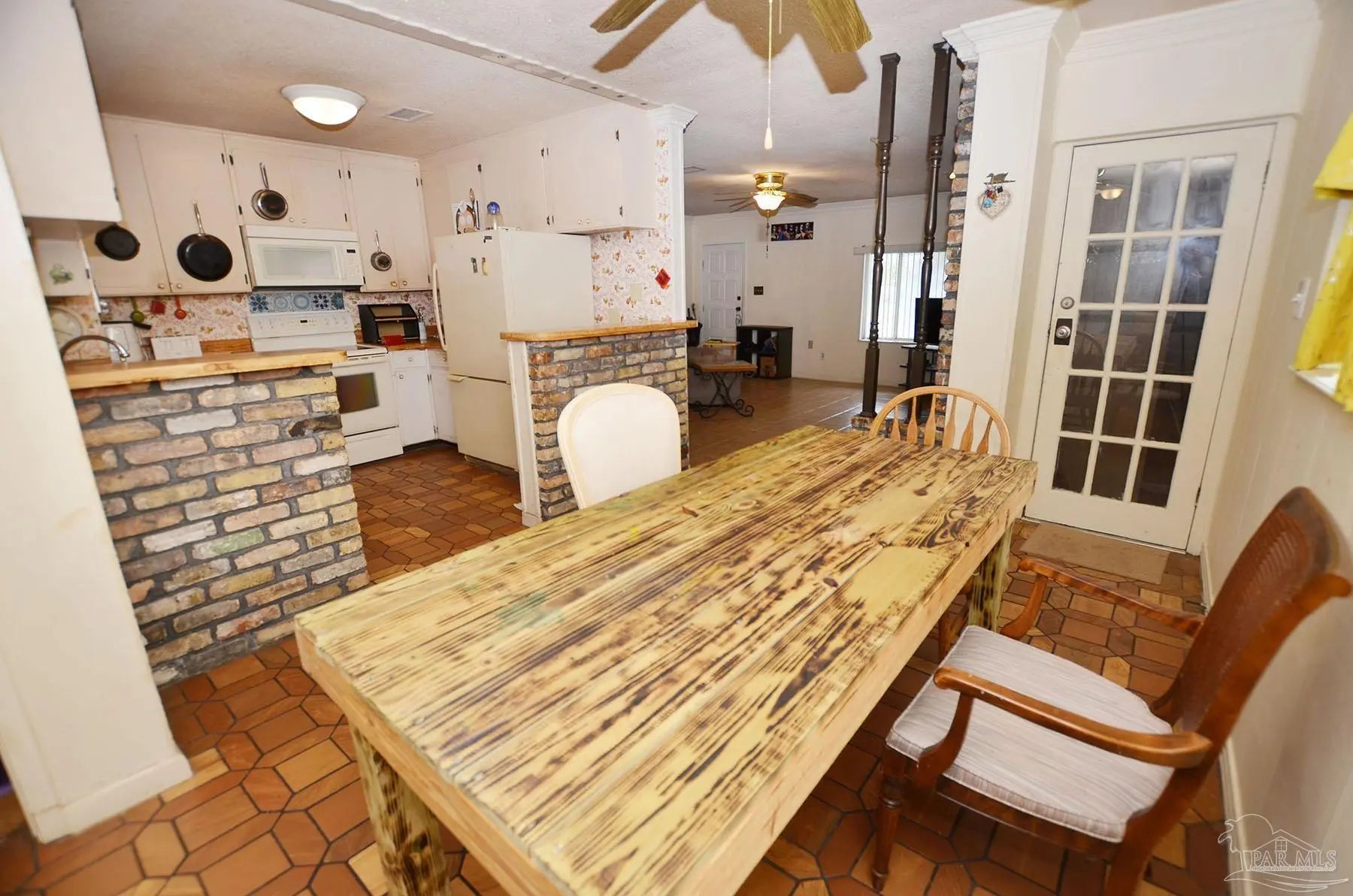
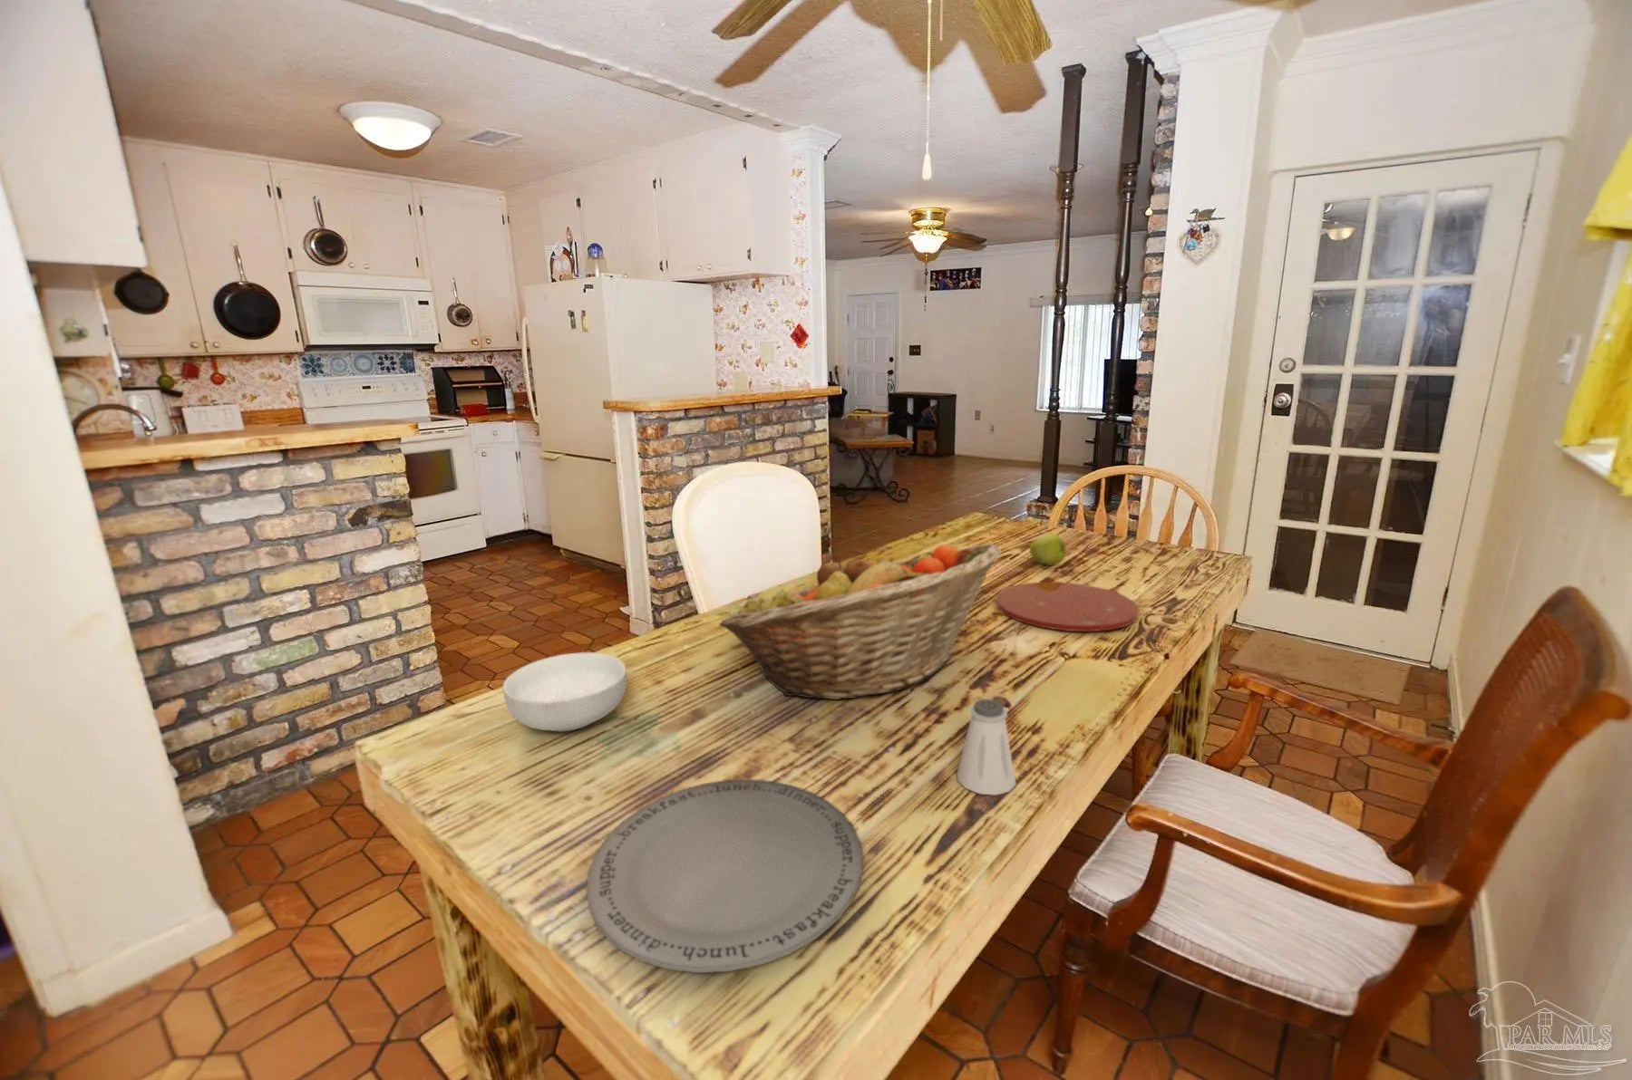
+ cereal bowl (568, 697)
+ fruit basket (866, 605)
+ apple (1048, 550)
+ plate (1064, 604)
+ saltshaker (988, 742)
+ plate (727, 863)
